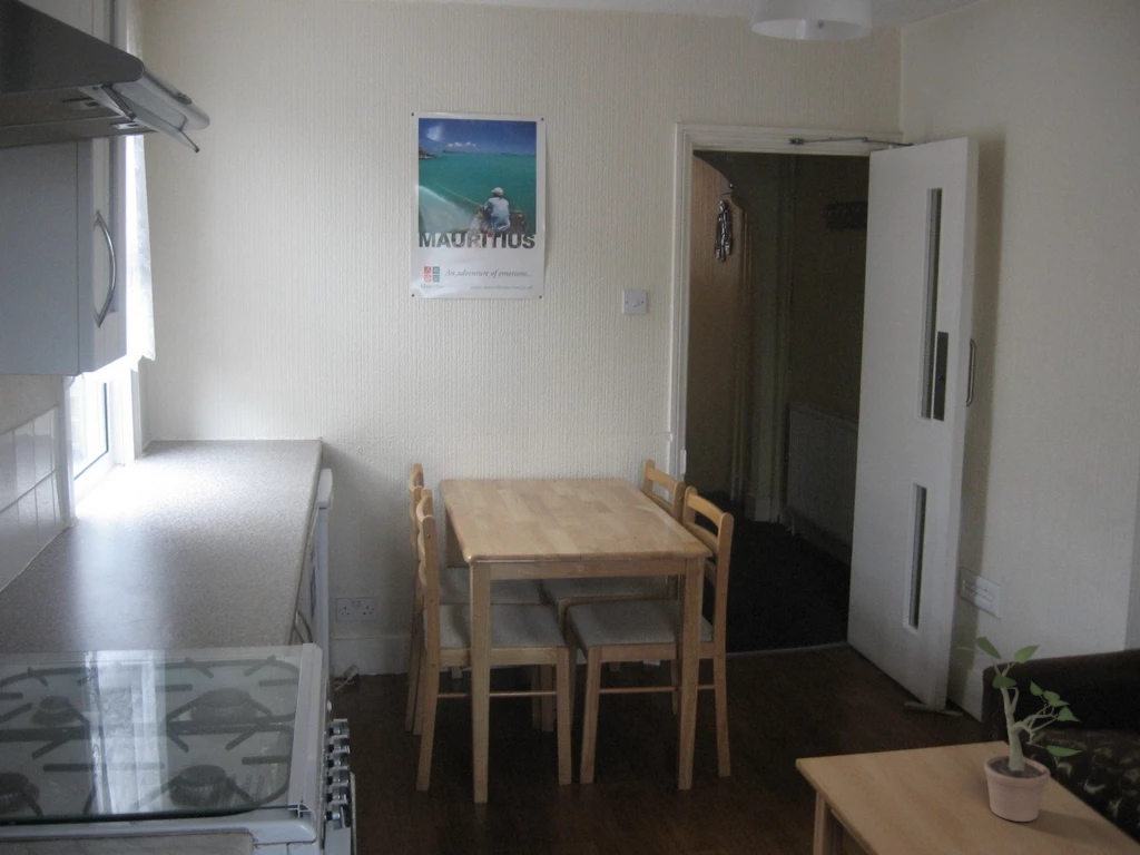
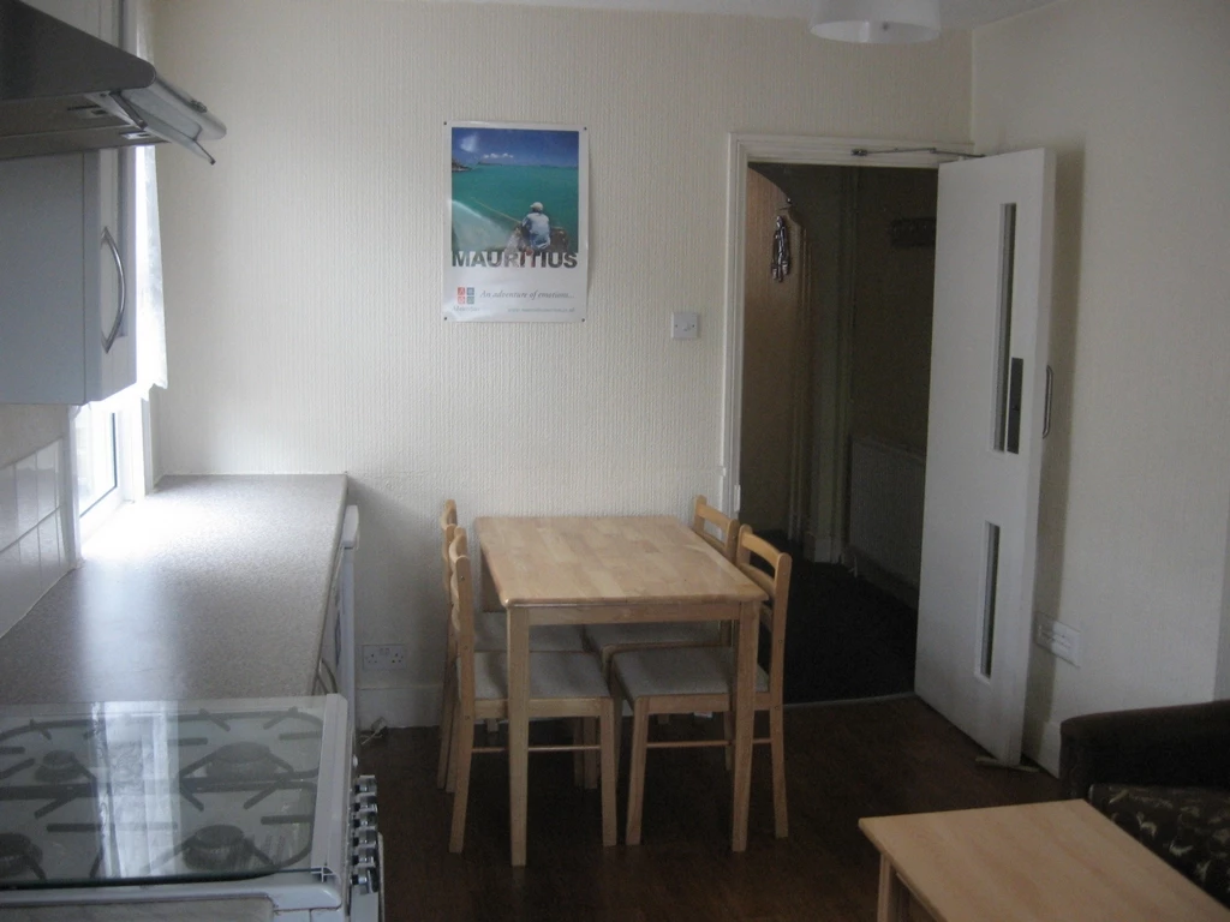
- potted plant (1019, 721)
